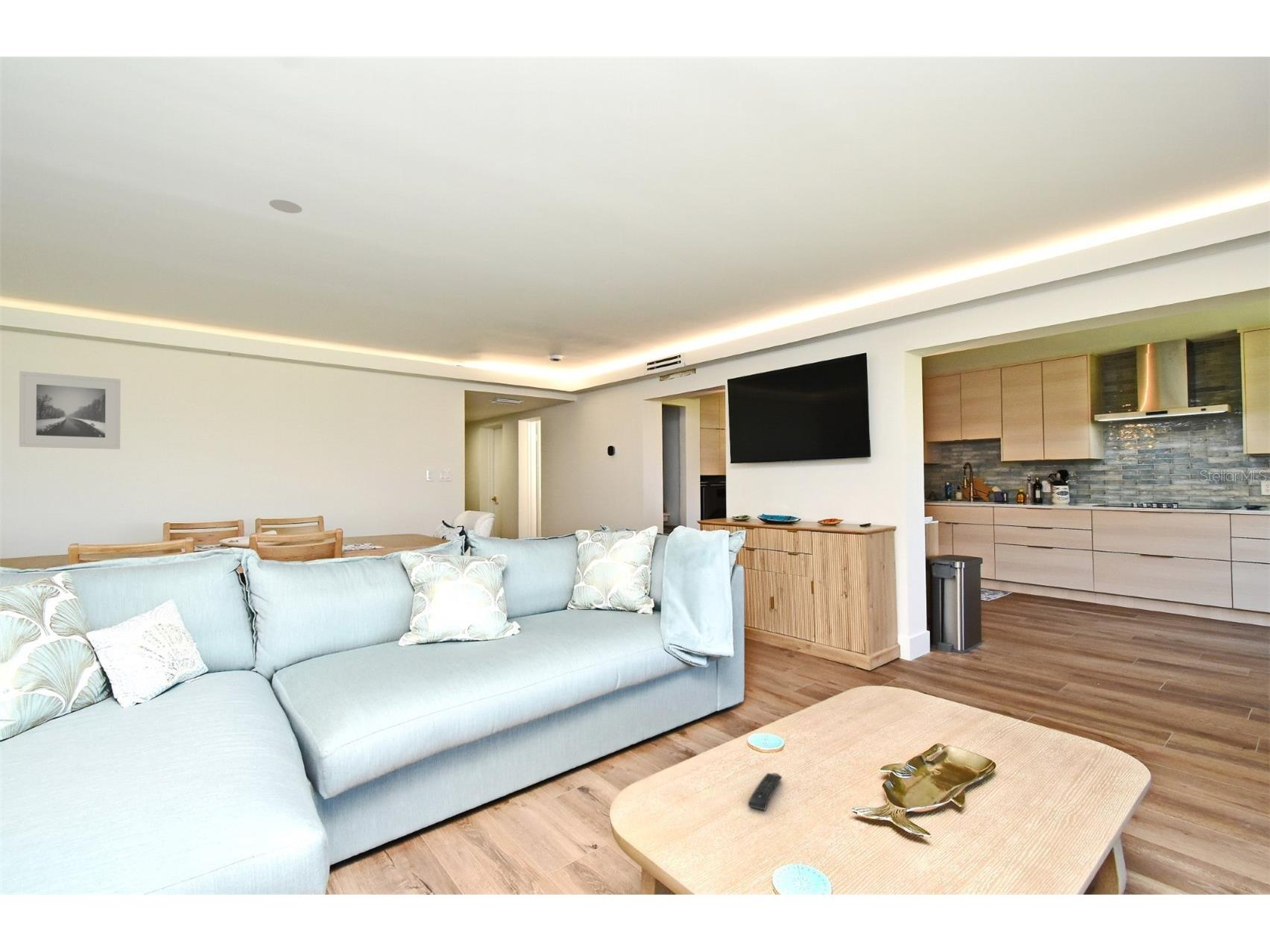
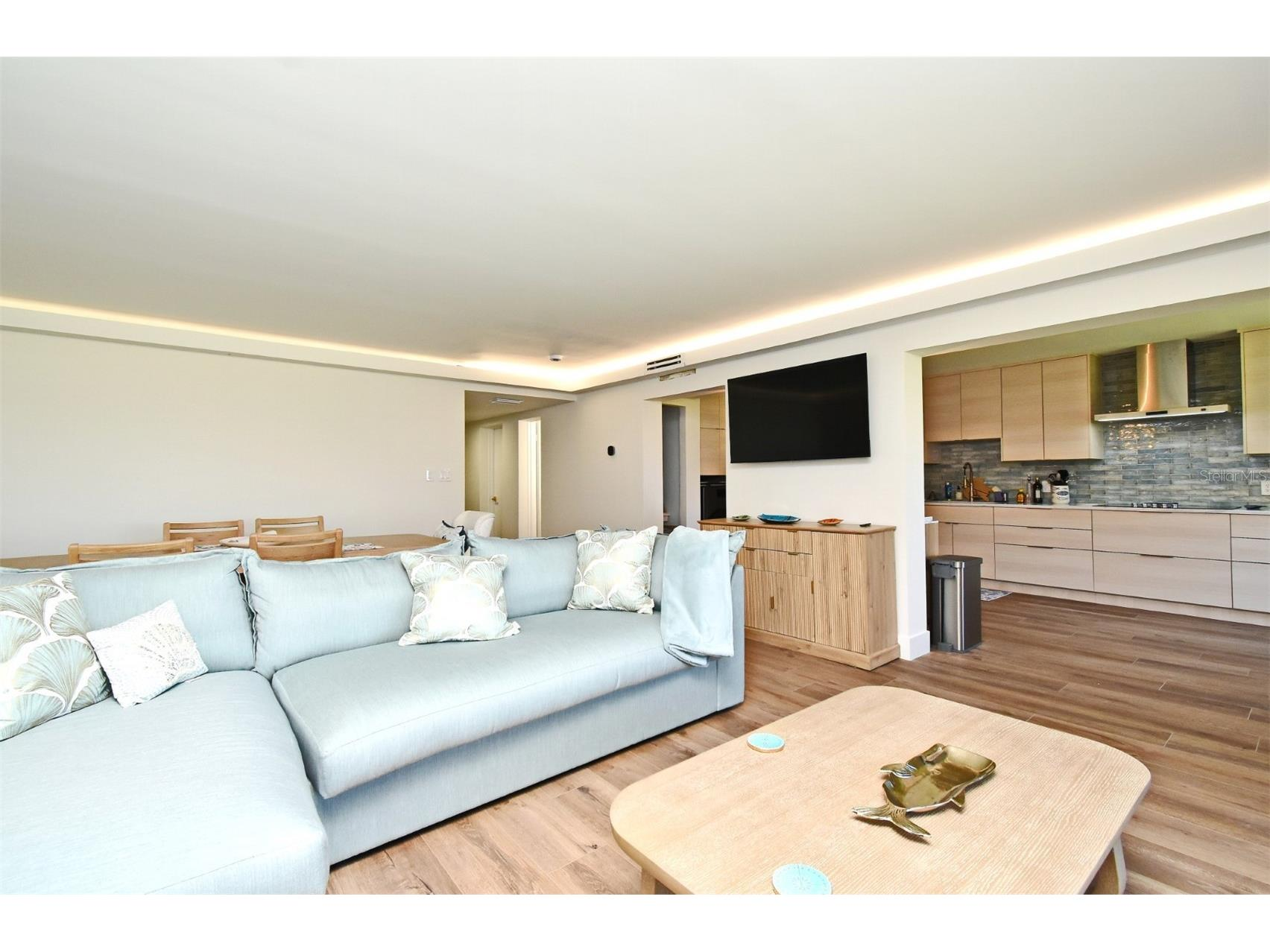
- smoke detector (285, 206)
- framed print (72, 411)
- remote control (766, 788)
